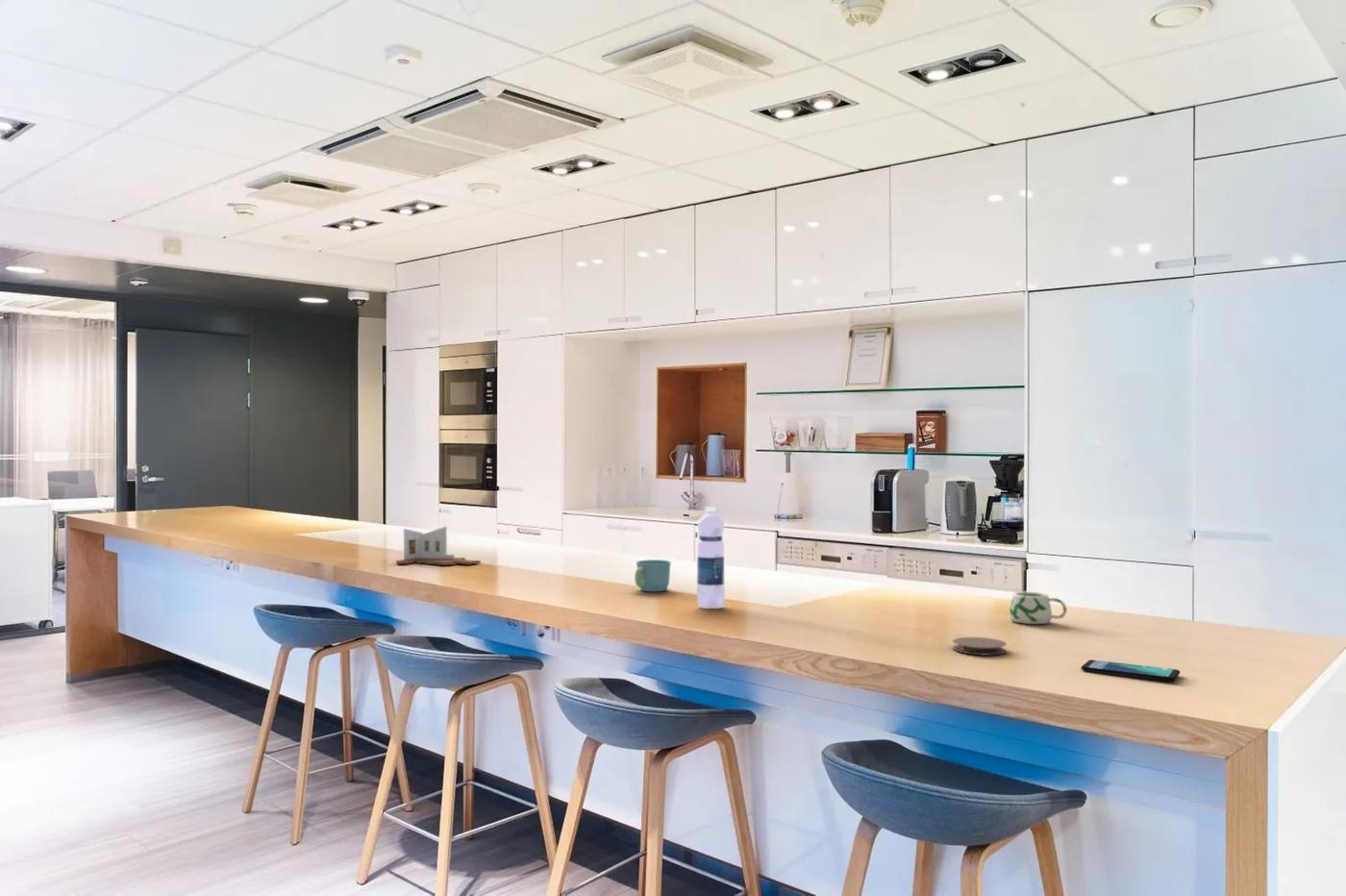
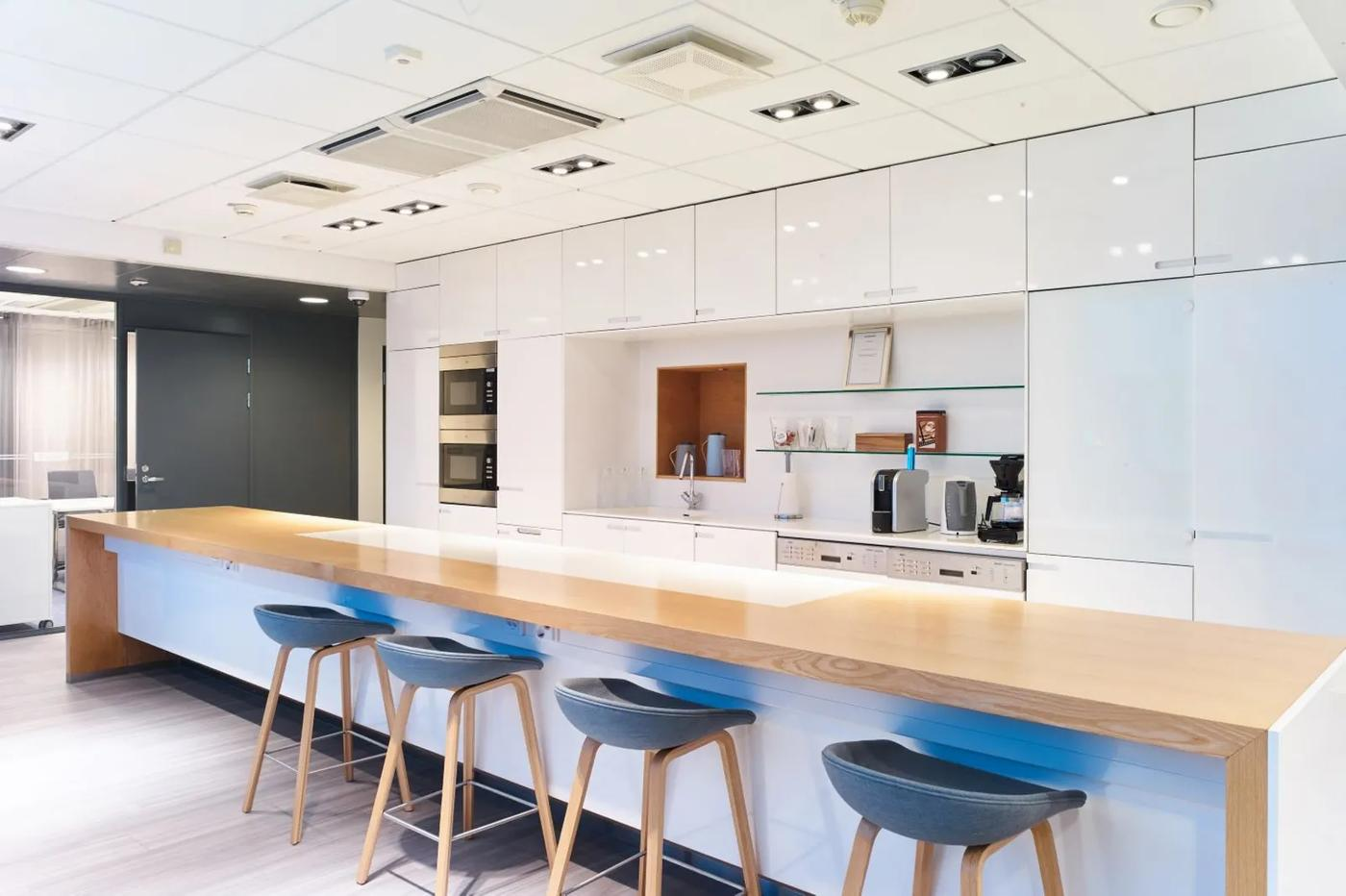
- smartphone (1130, 670)
- water bottle (710, 557)
- mug (650, 576)
- coaster (979, 645)
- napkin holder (436, 544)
- mug (1037, 608)
